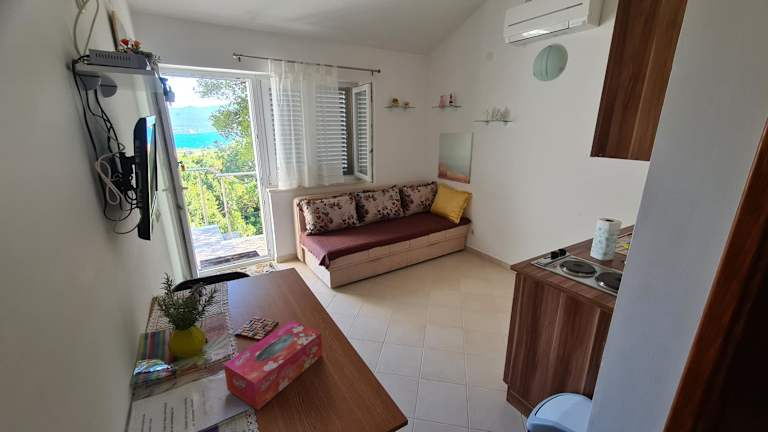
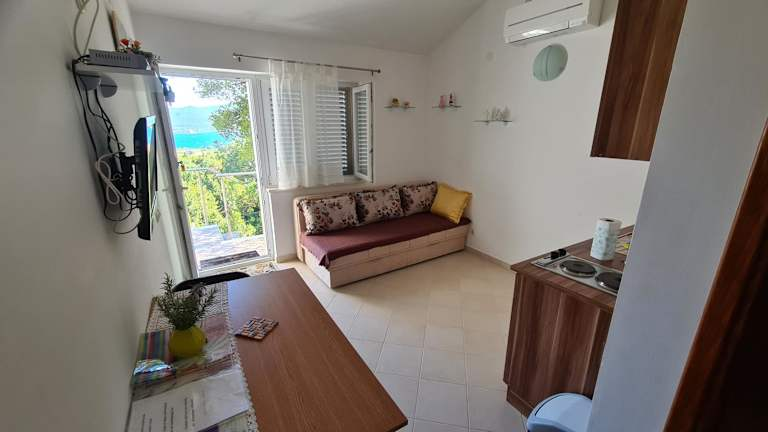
- wall art (454, 157)
- tissue box (277, 359)
